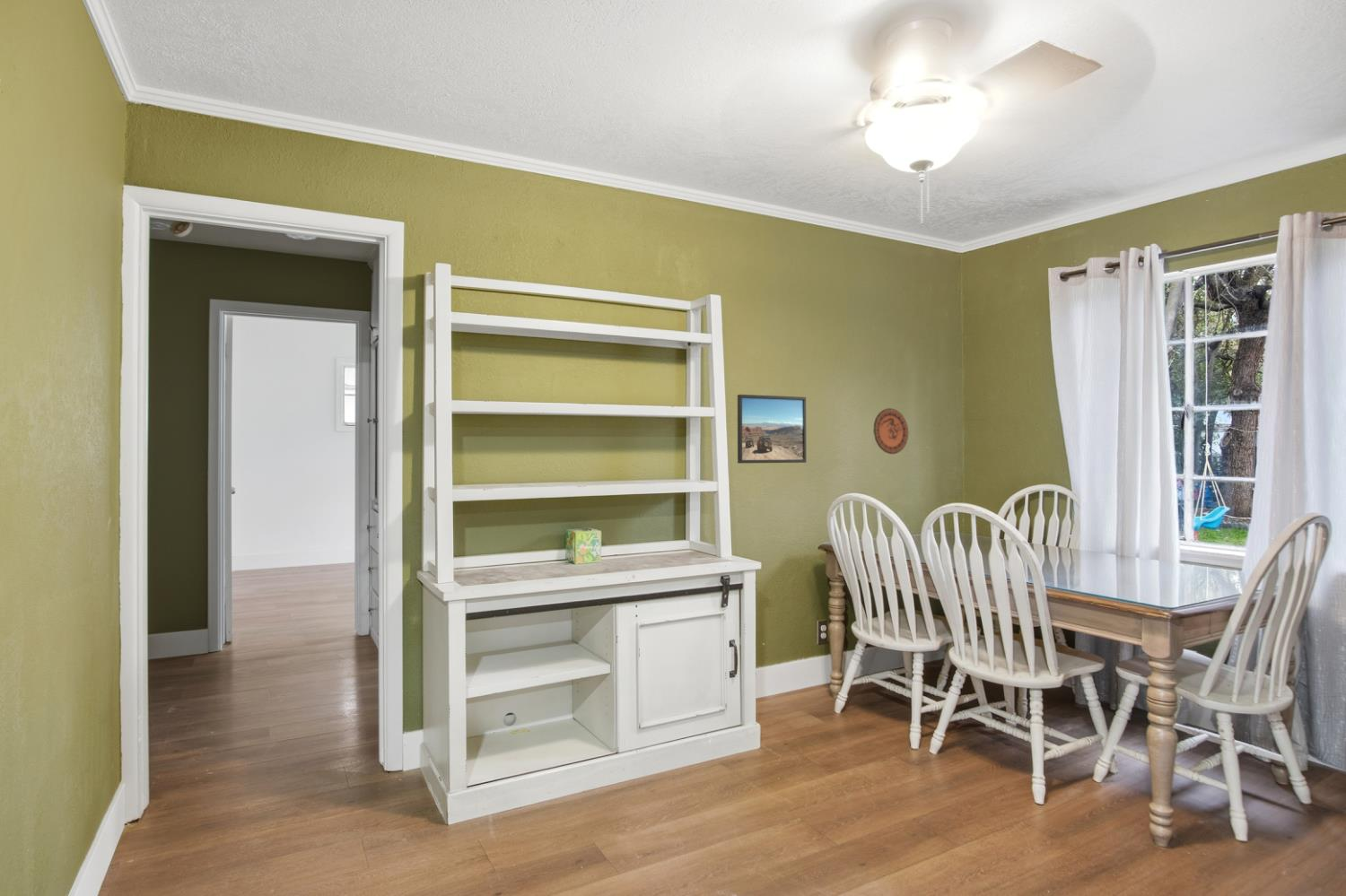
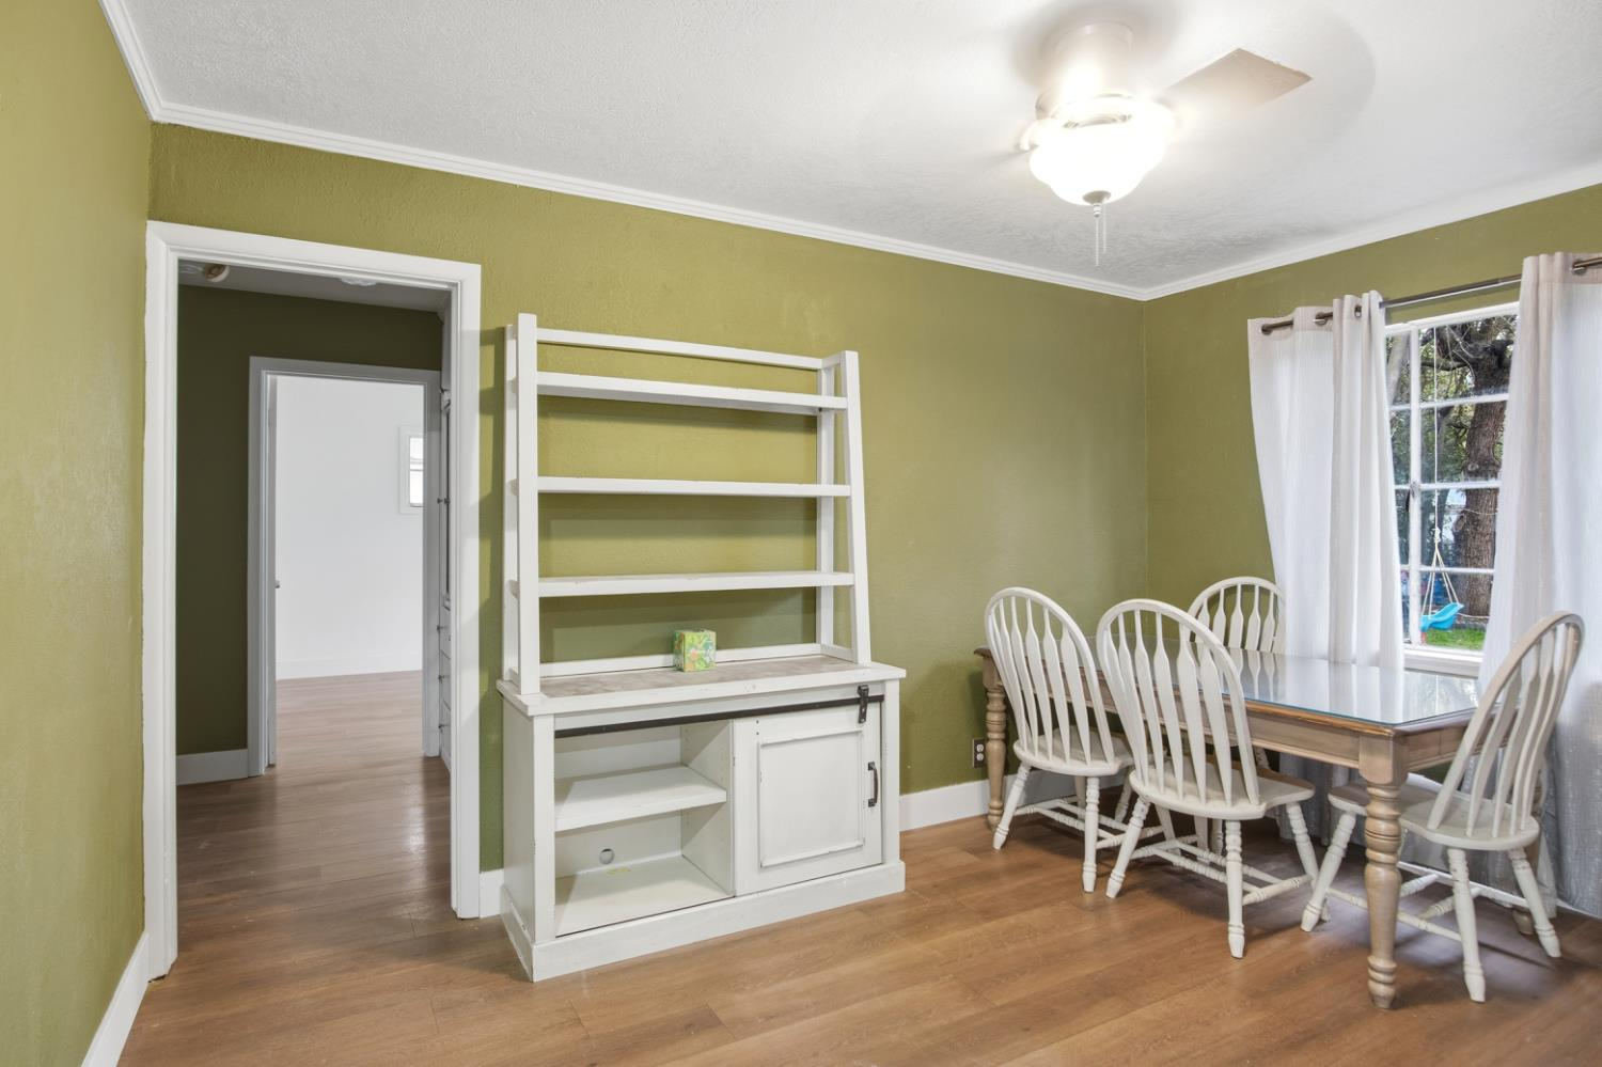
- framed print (773, 429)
- decorative plate (890, 431)
